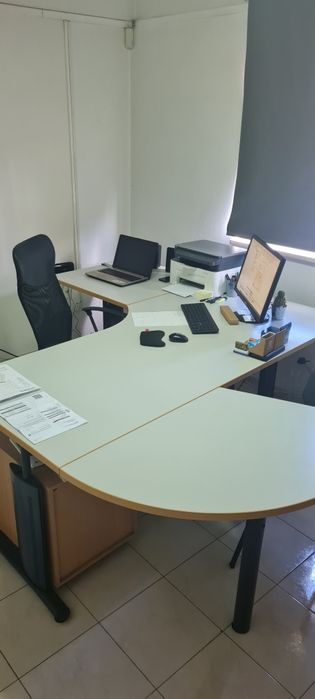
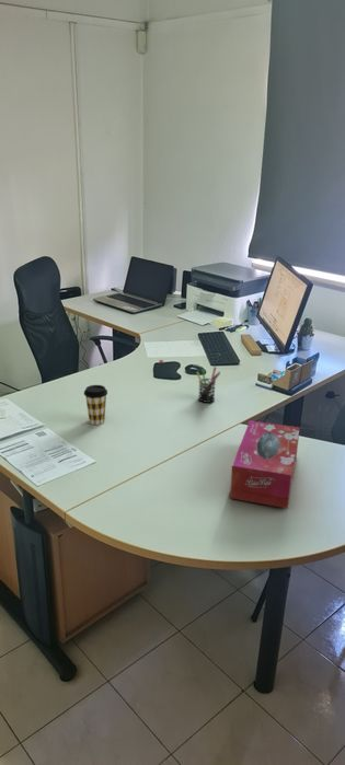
+ tissue box (266, 460)
+ pen holder (207, 383)
+ coffee cup (95, 405)
